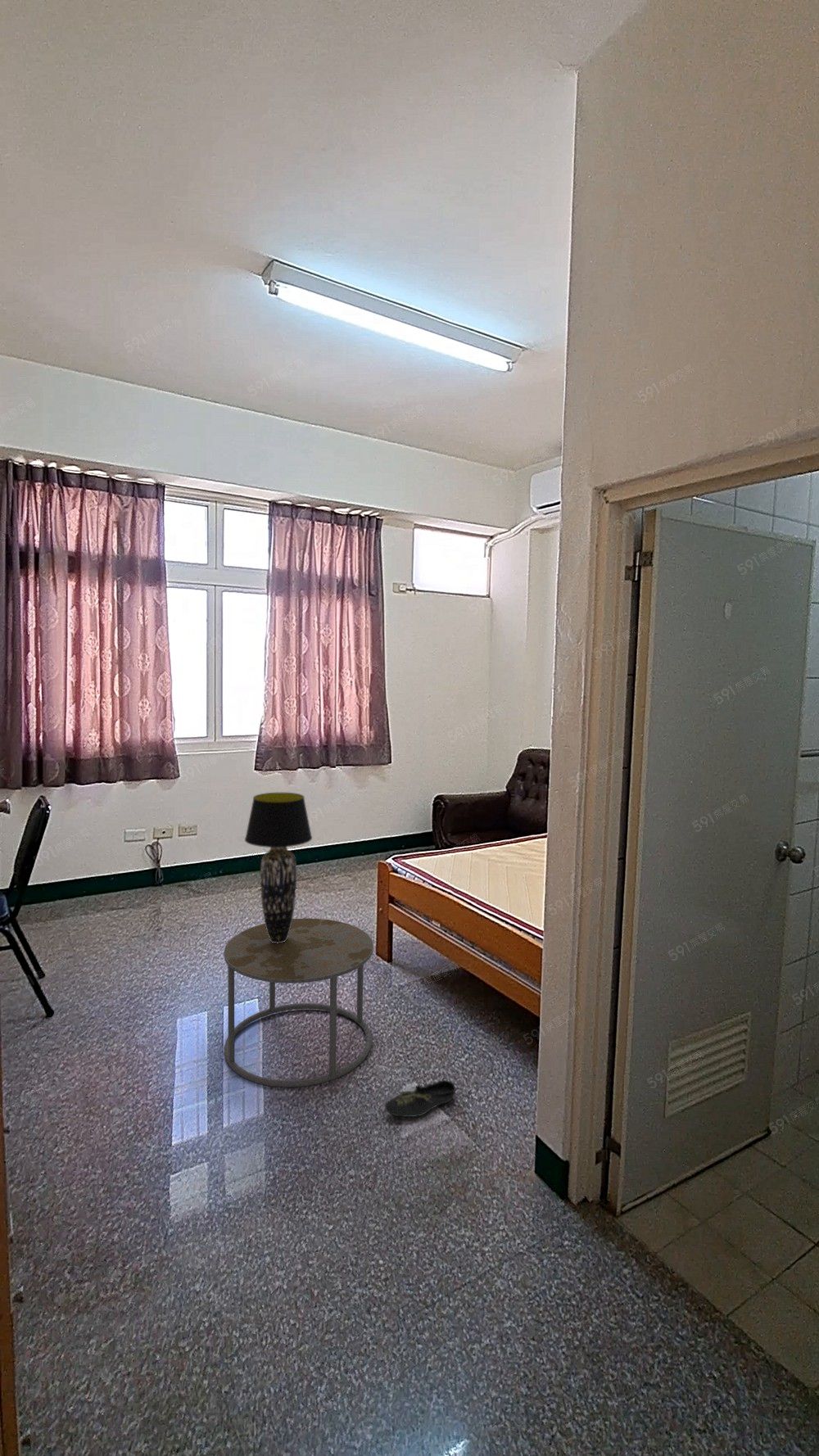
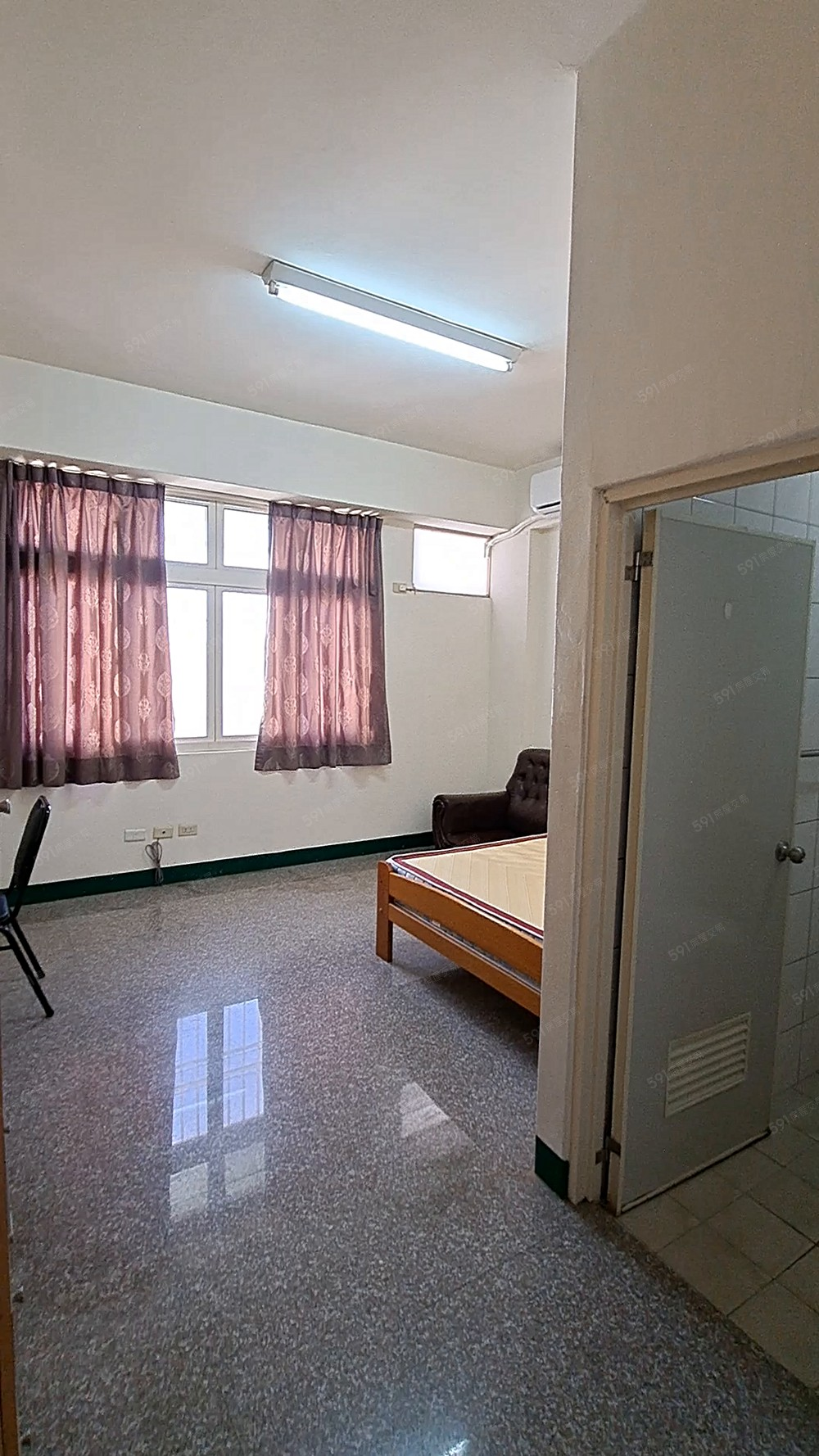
- side table (299, 1003)
- shoe (422, 1097)
- table lamp (278, 868)
